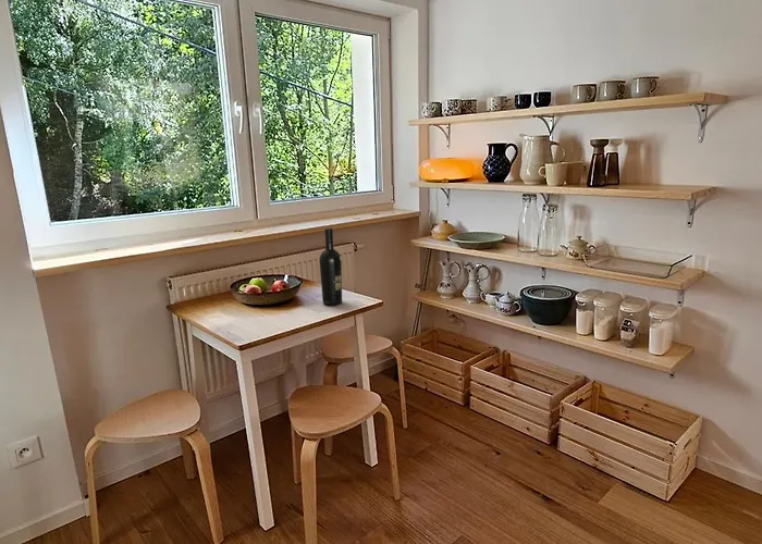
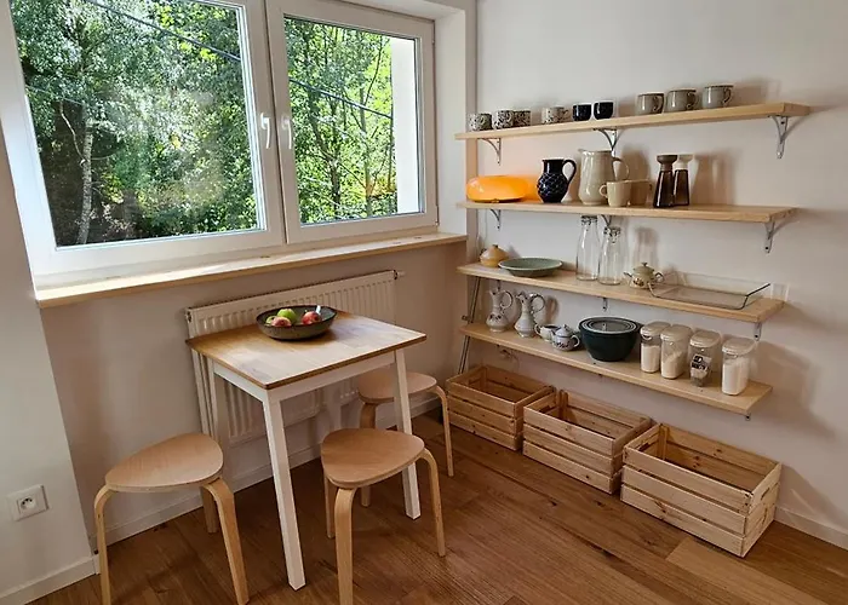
- wine bottle (330, 265)
